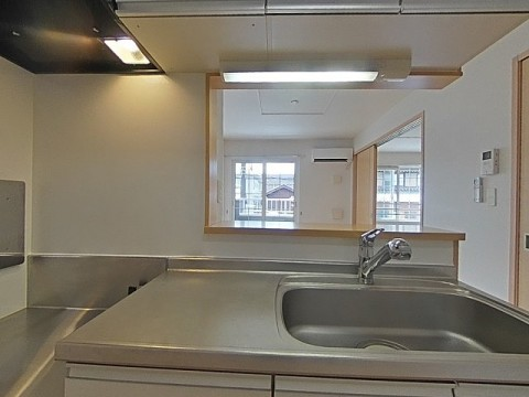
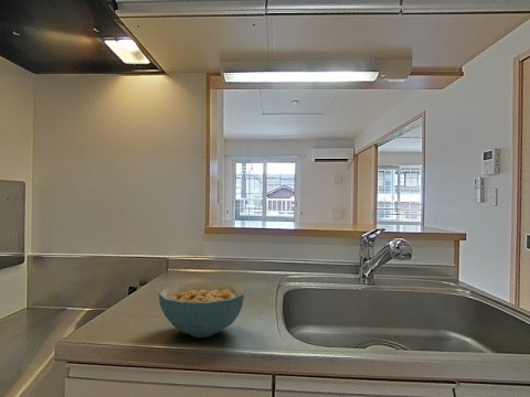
+ cereal bowl (202, 311)
